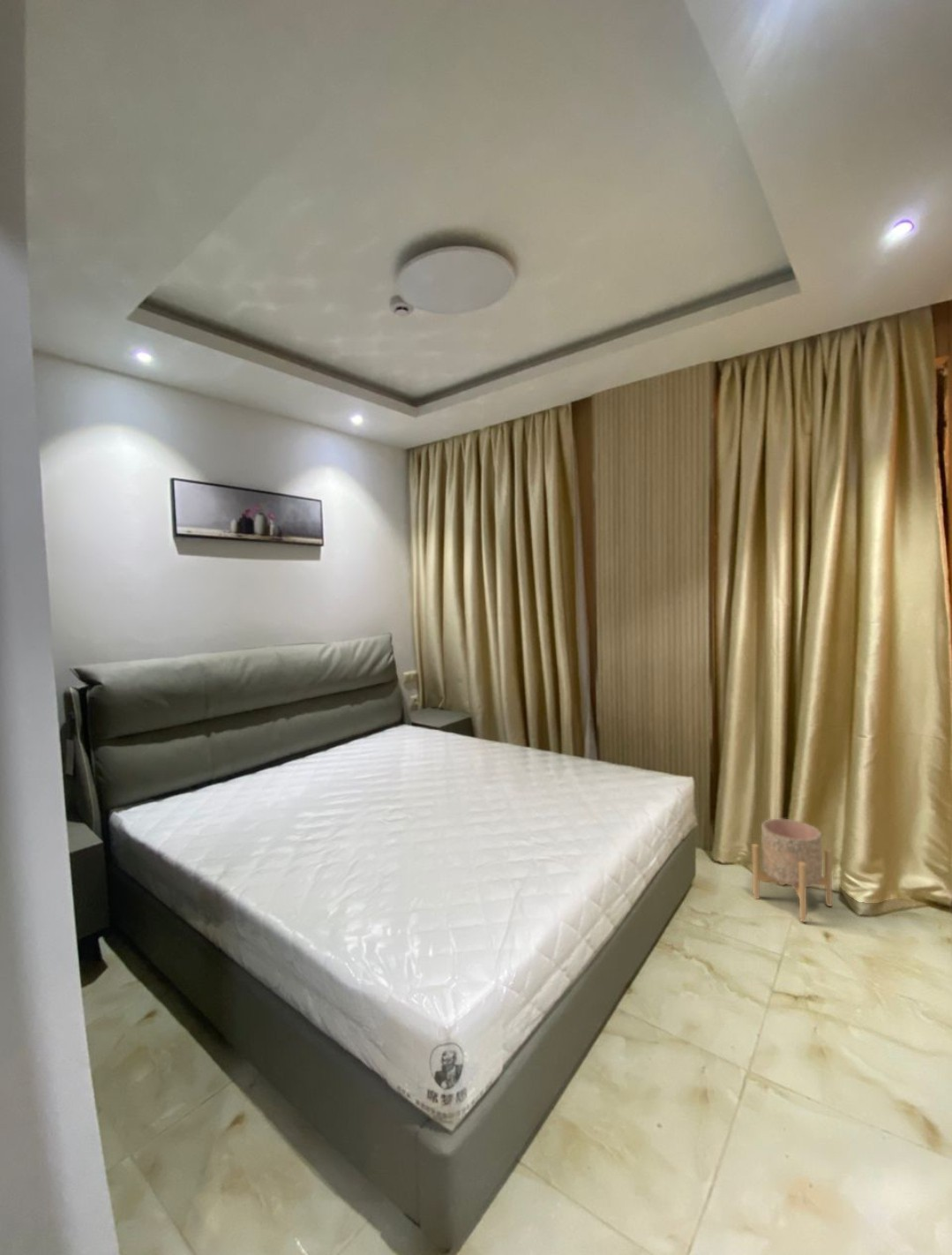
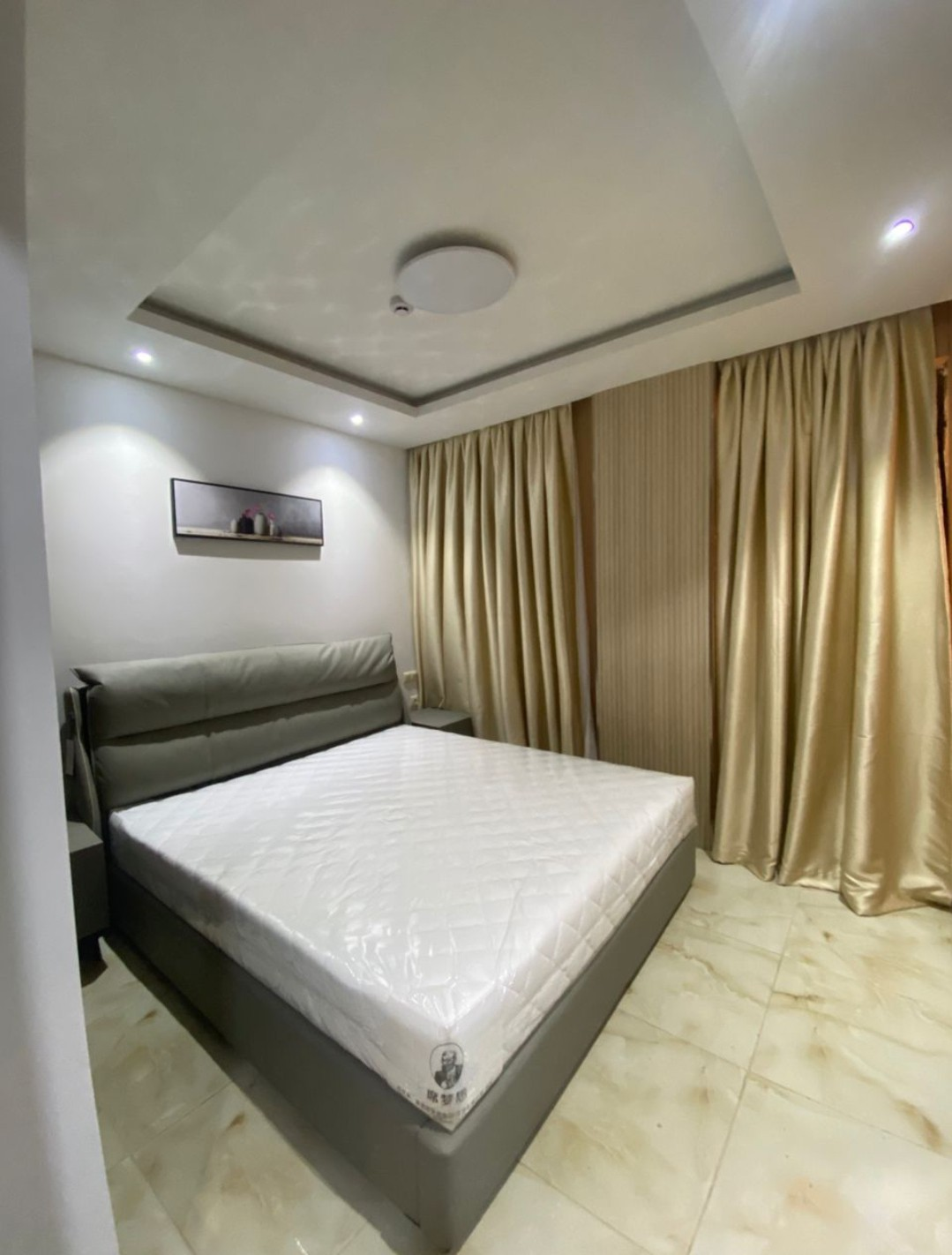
- planter (791, 865)
